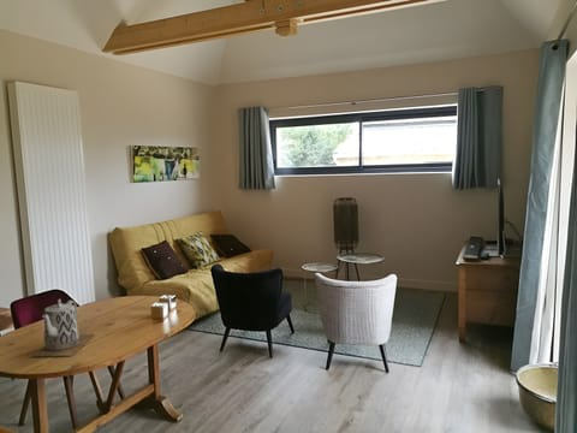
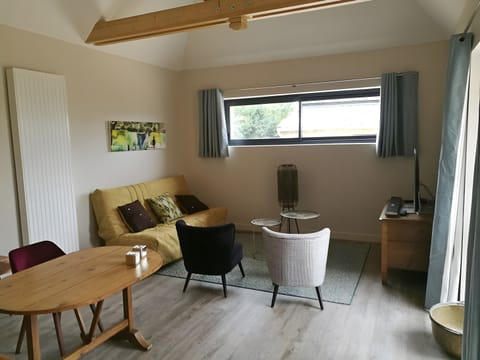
- teapot (64, 321)
